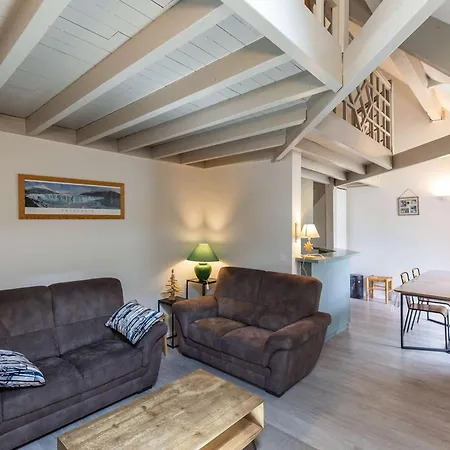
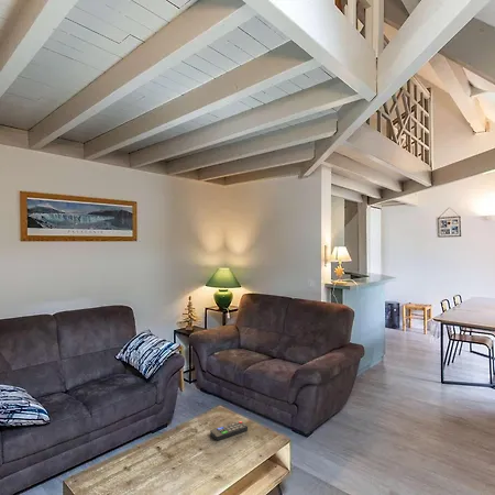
+ remote control (229, 429)
